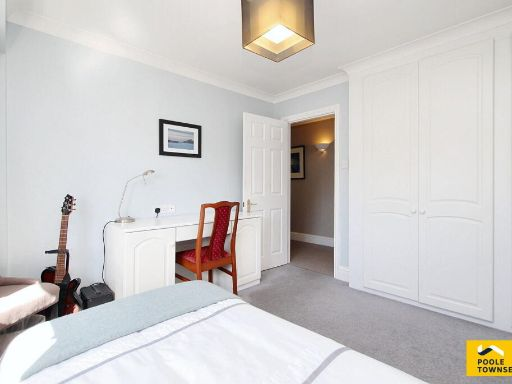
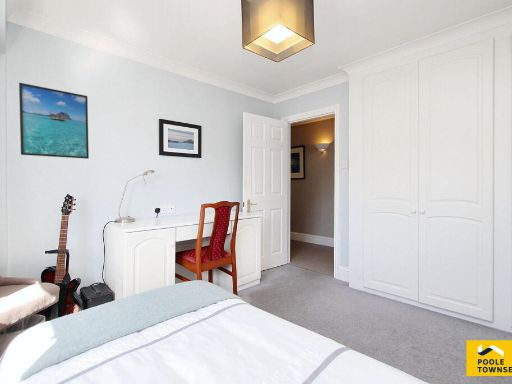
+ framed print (56, 123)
